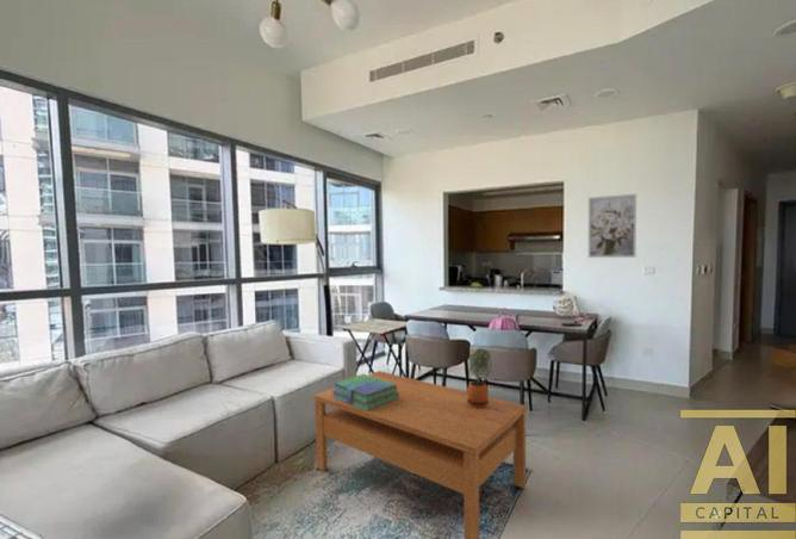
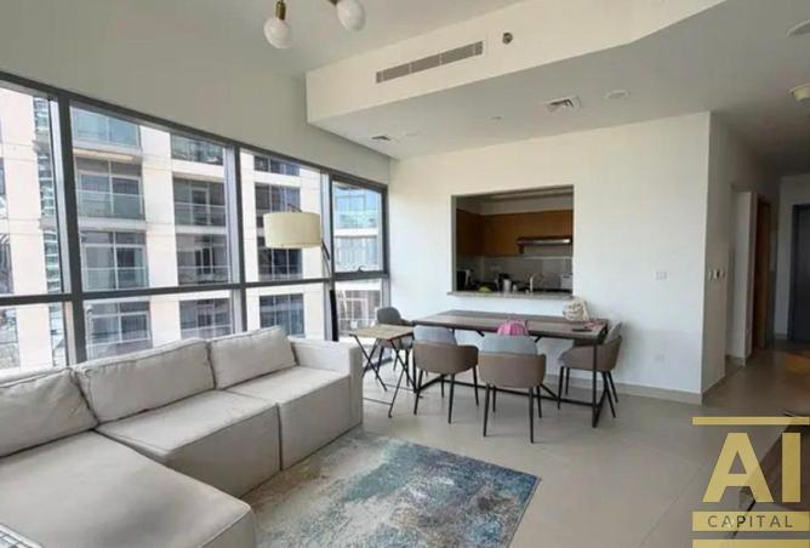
- coffee table (416, 438)
- potted plant (479, 376)
- wall art (611, 227)
- stack of books (365, 390)
